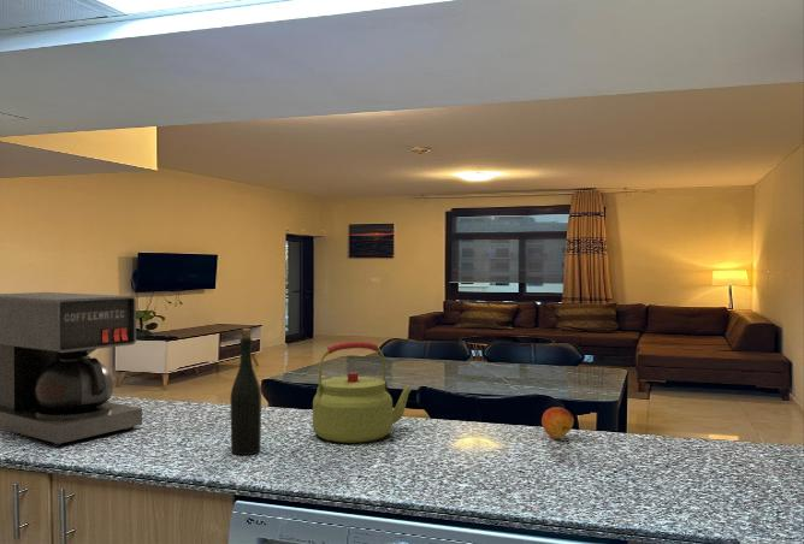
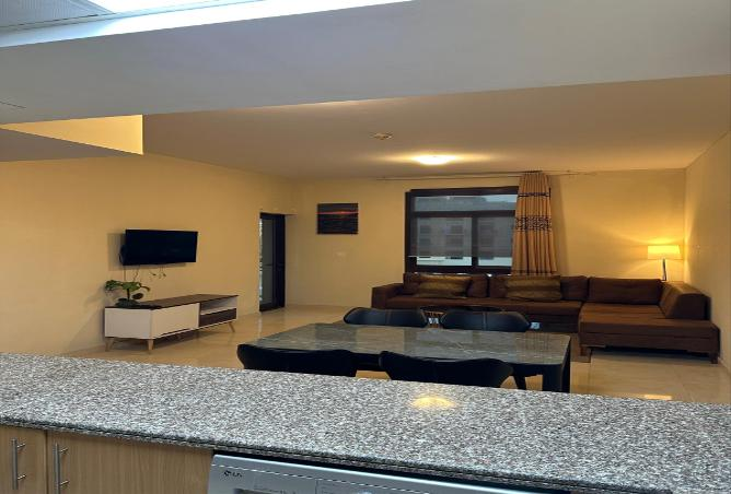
- bottle (246, 390)
- coffee maker (54, 361)
- kettle (363, 388)
- fruit (556, 422)
